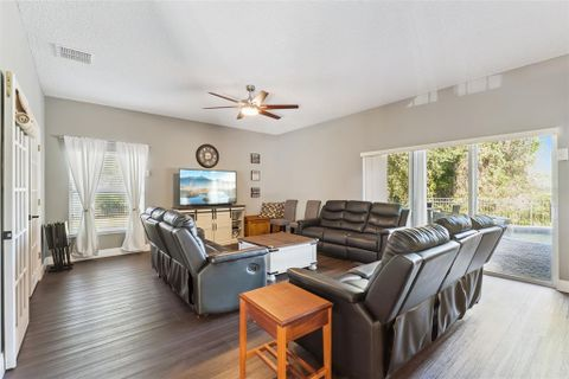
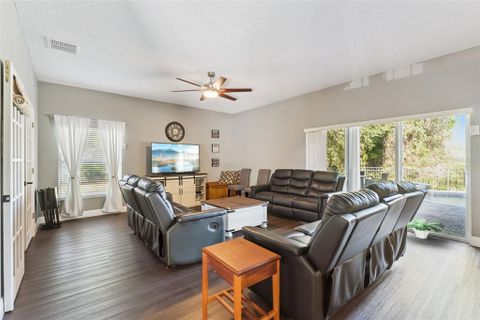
+ potted plant (418, 229)
